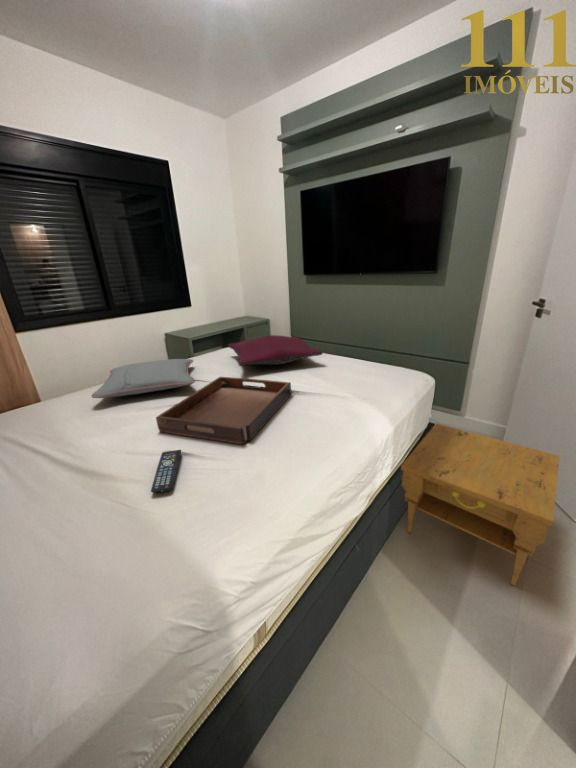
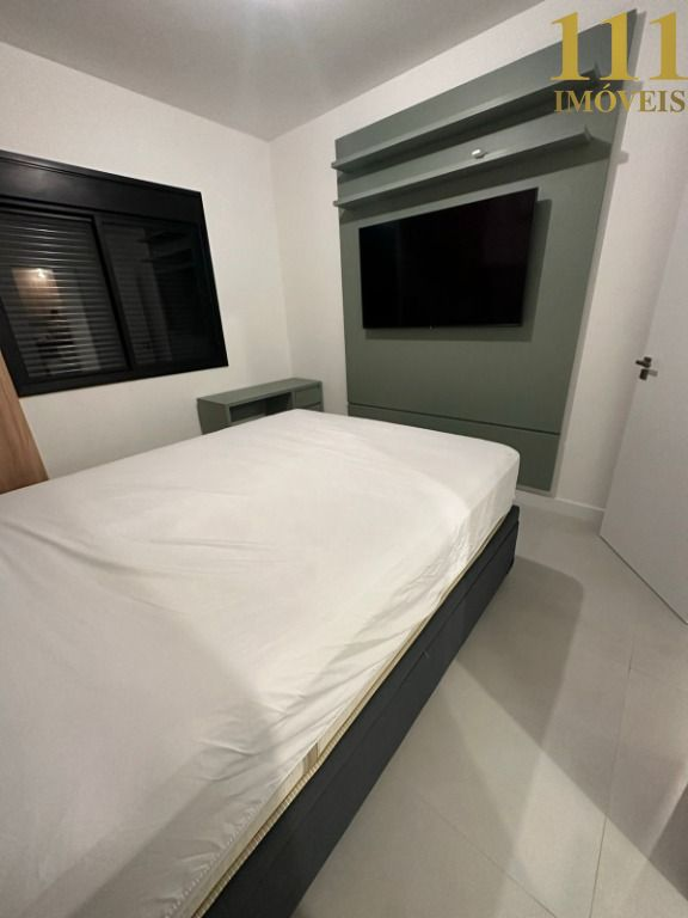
- remote control (167, 468)
- serving tray (230, 404)
- pillow (271, 349)
- nightstand (473, 497)
- pillow (149, 375)
